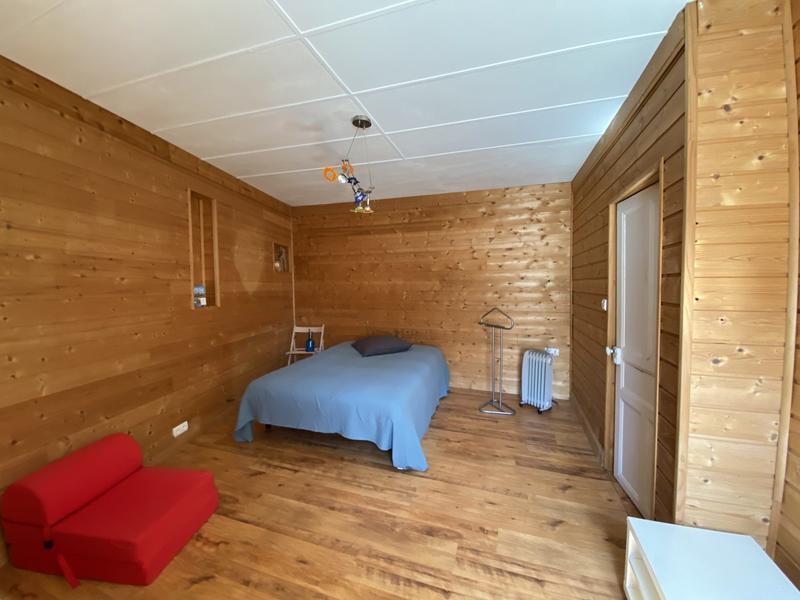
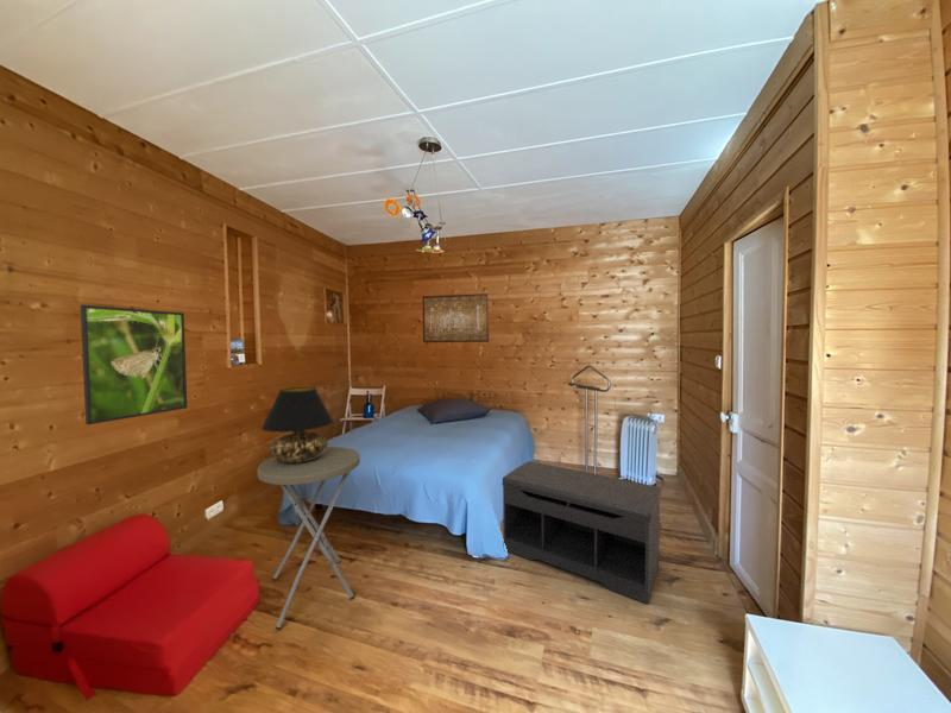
+ wall art (454, 318)
+ bench (578, 519)
+ side table (313, 524)
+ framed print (139, 362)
+ table lamp (298, 423)
